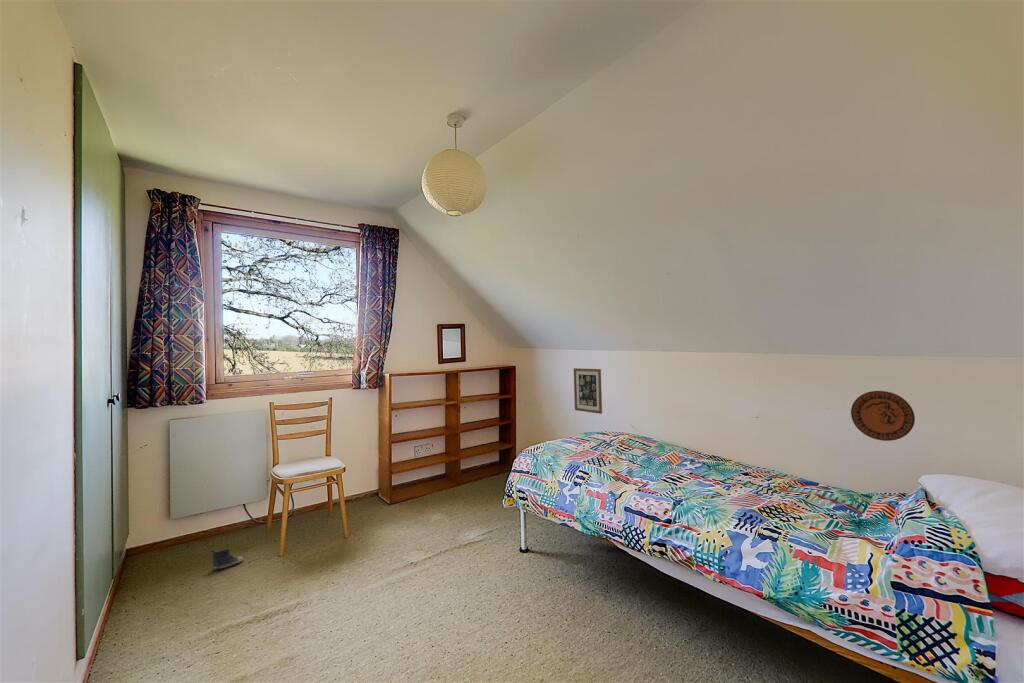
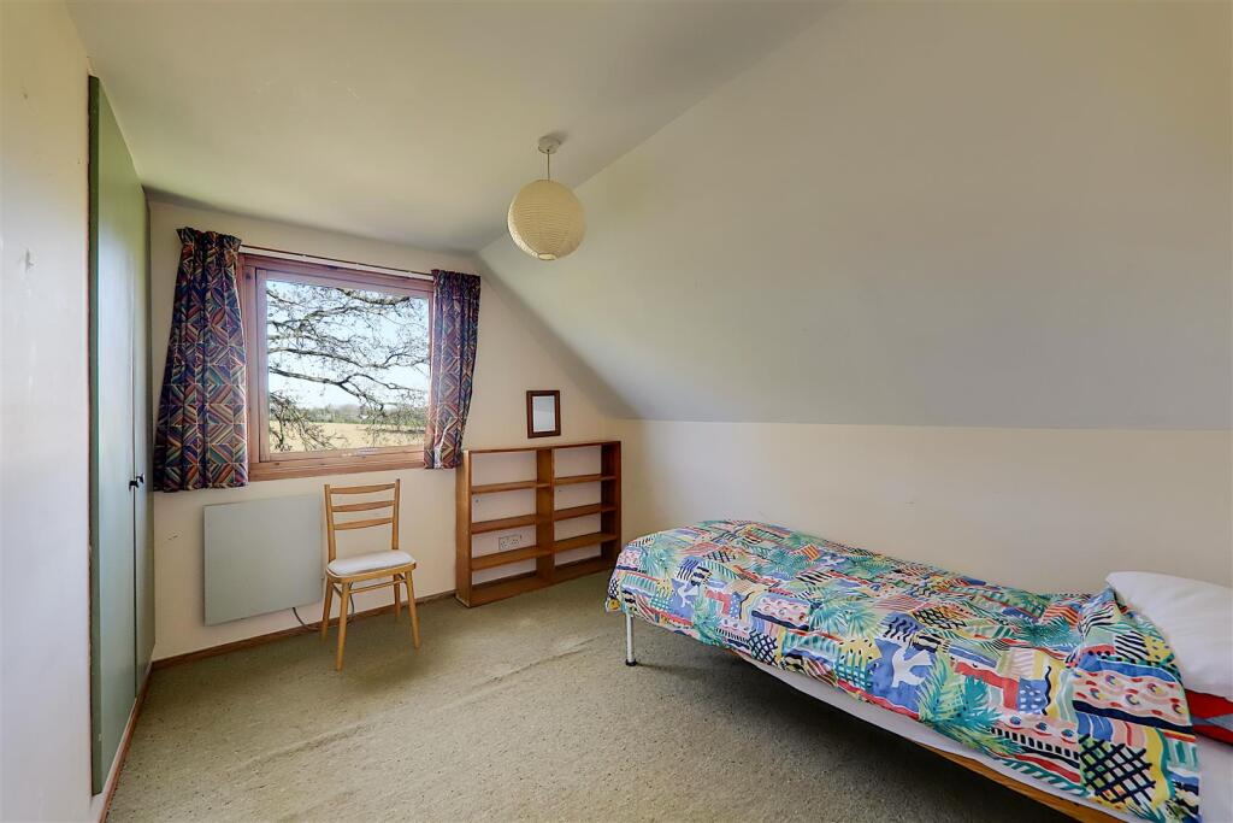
- decorative plate (881, 415)
- shoe (227, 555)
- wall art (587, 390)
